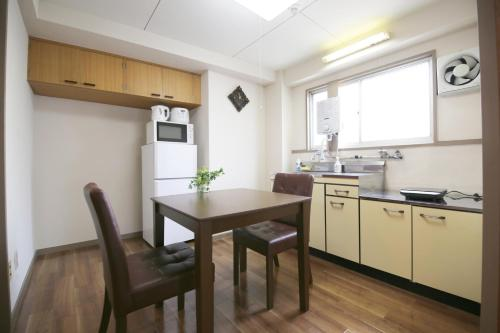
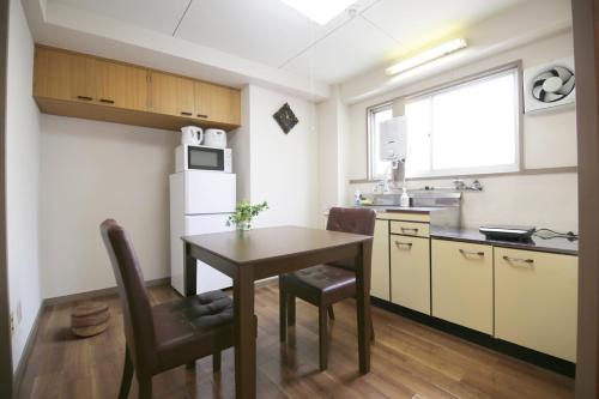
+ basket (91, 318)
